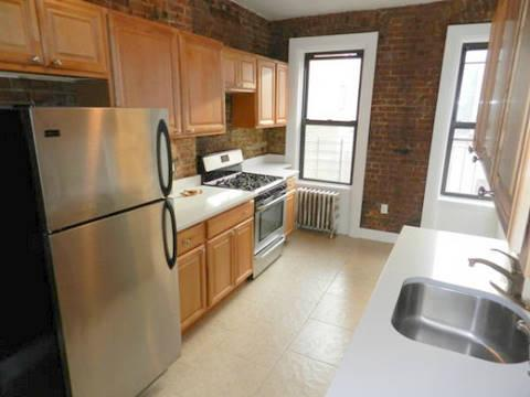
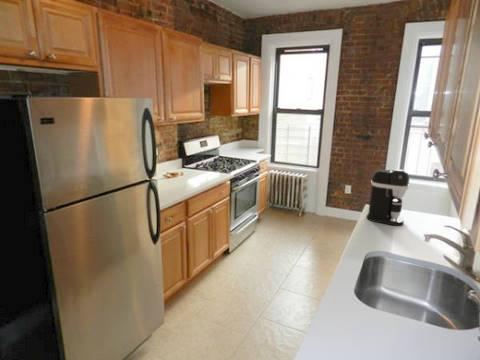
+ coffee maker (388, 195)
